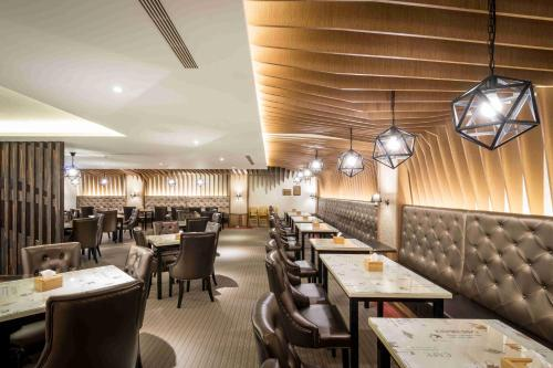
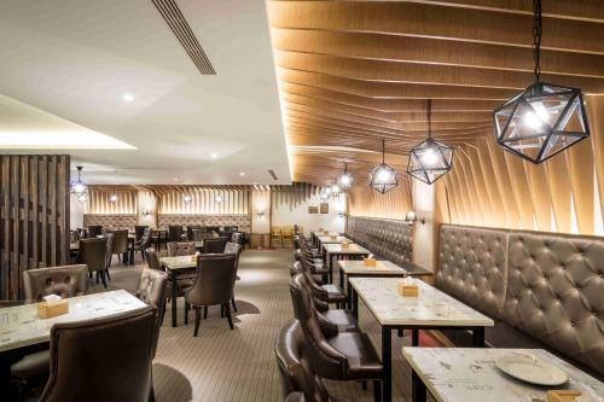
+ chinaware (529, 371)
